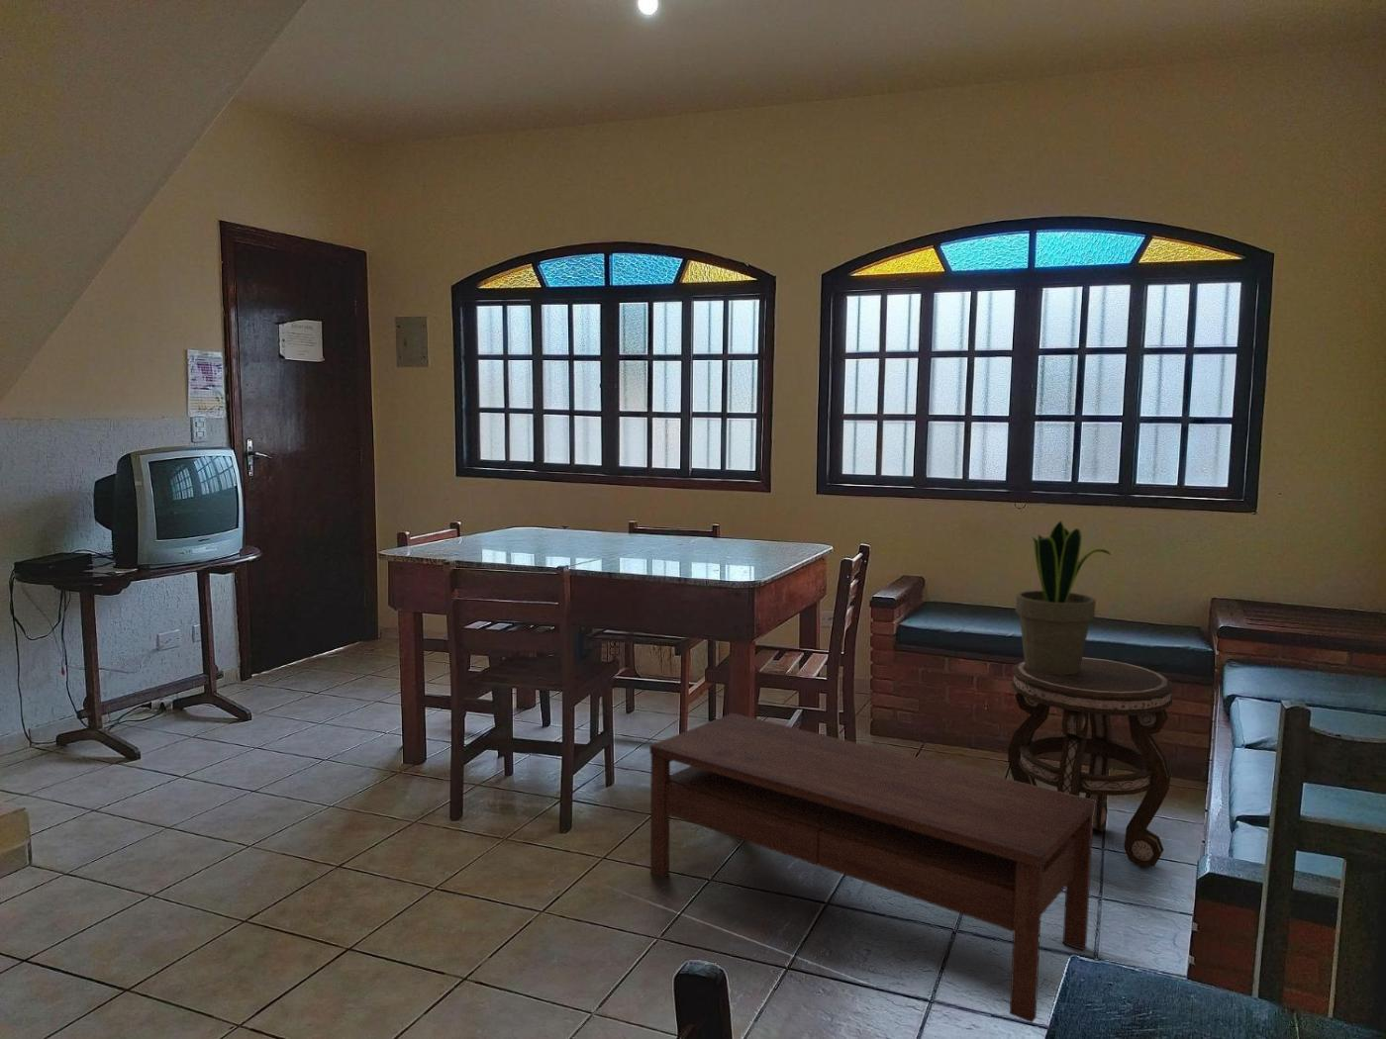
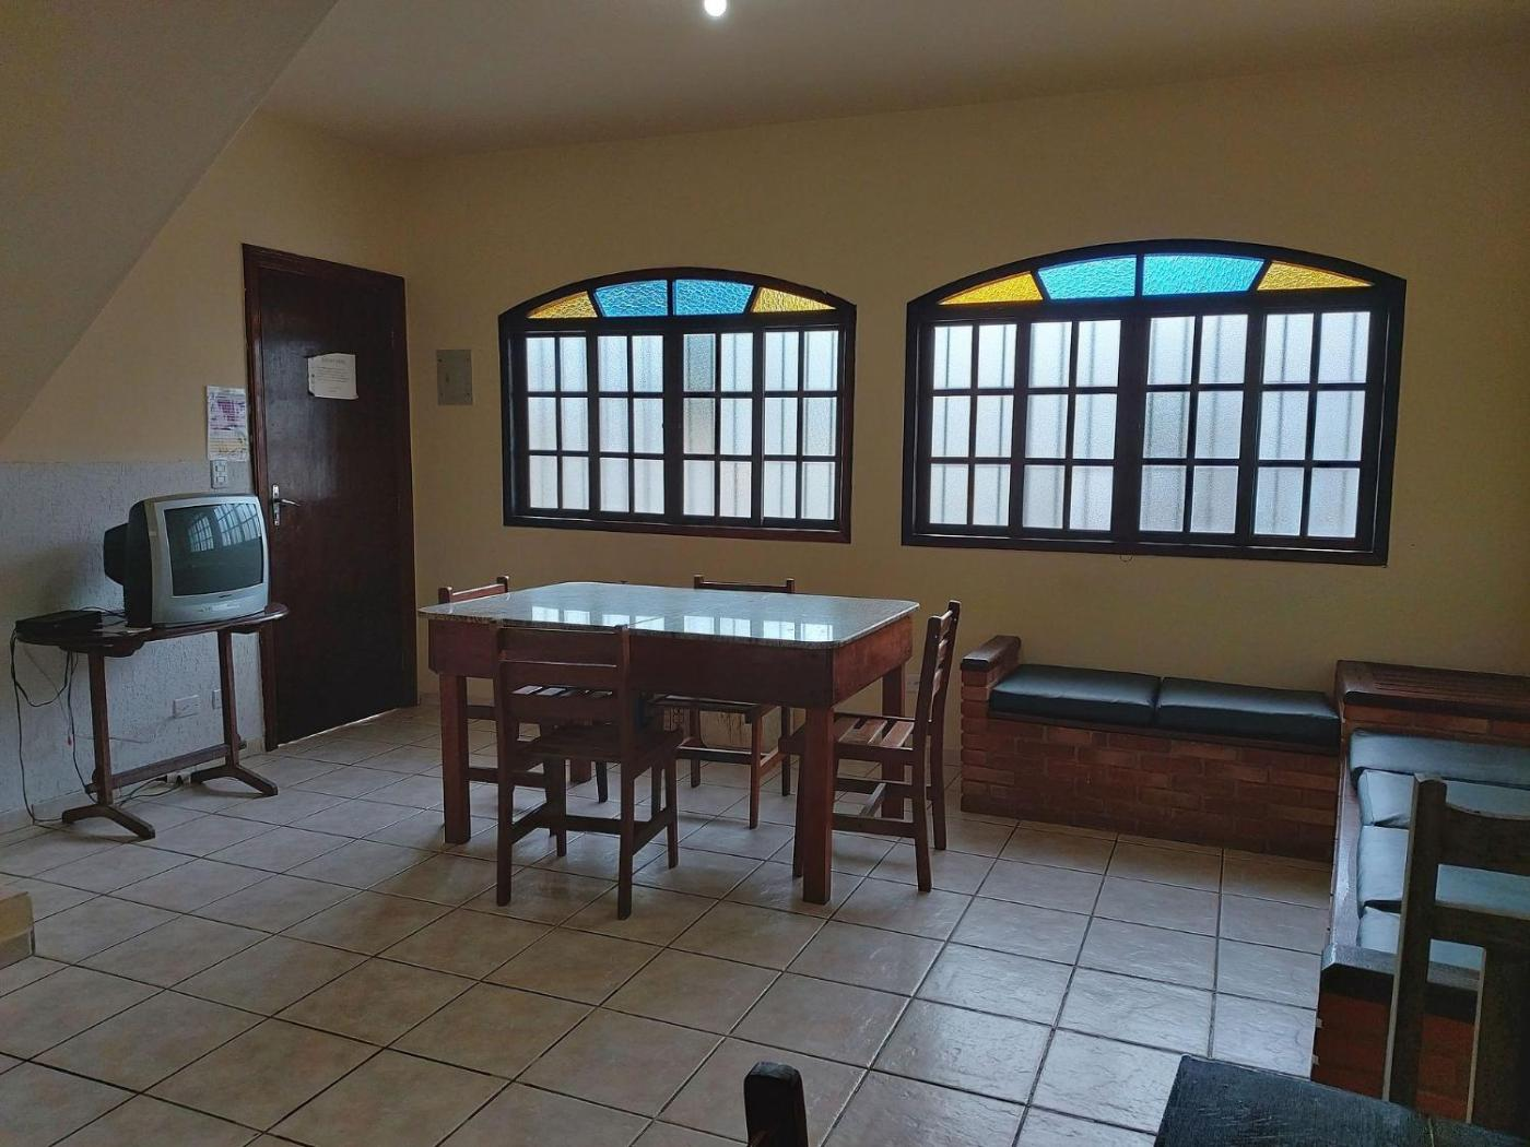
- potted plant (1061, 594)
- coffee table (855, 839)
- side table (1083, 760)
